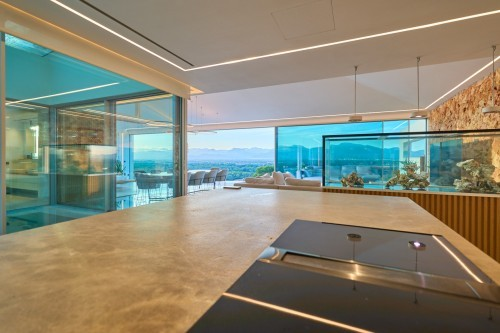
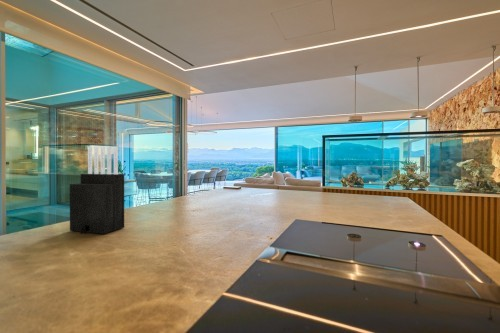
+ knife block (95, 188)
